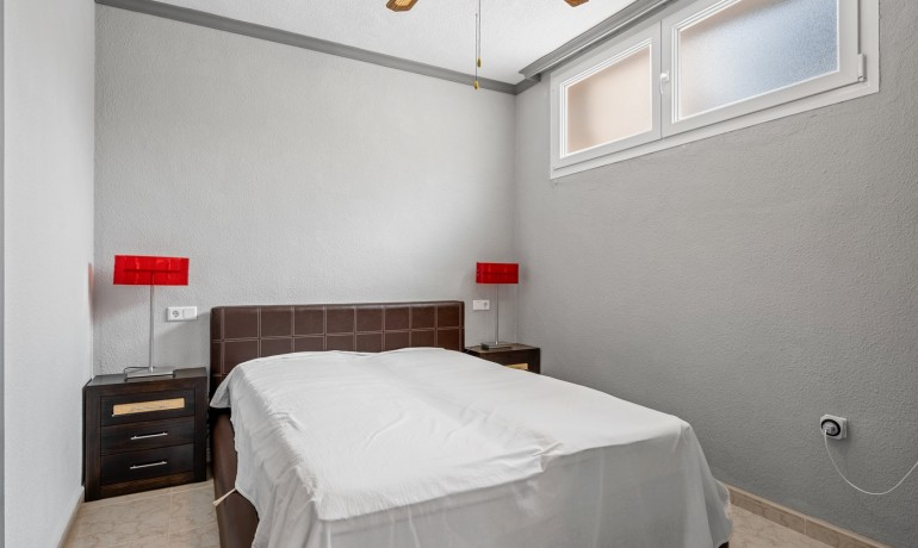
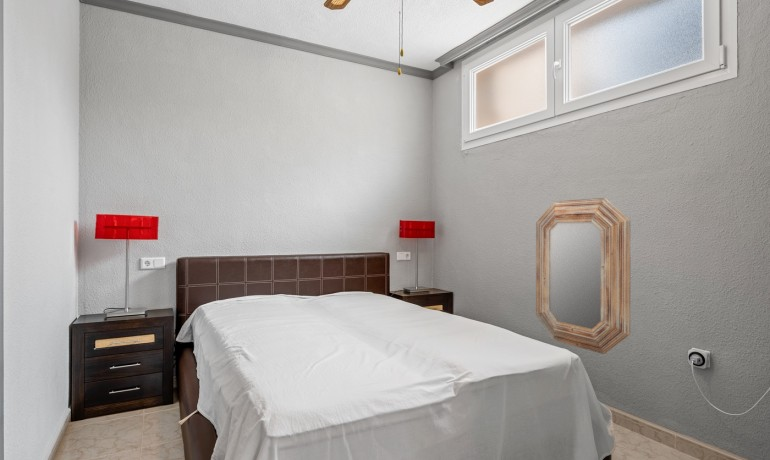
+ home mirror (576, 273)
